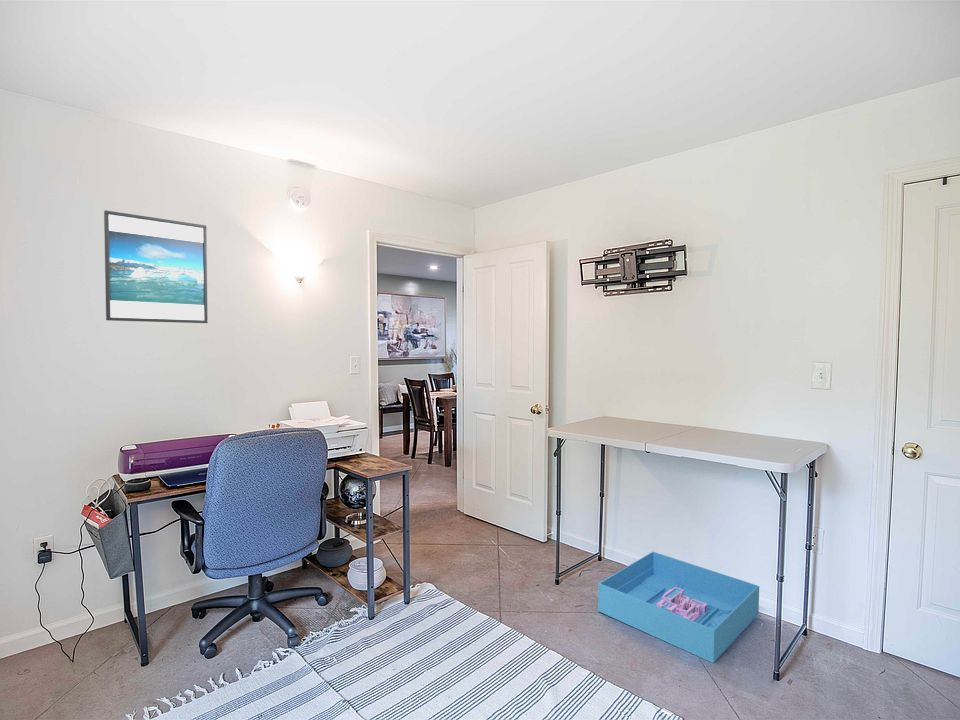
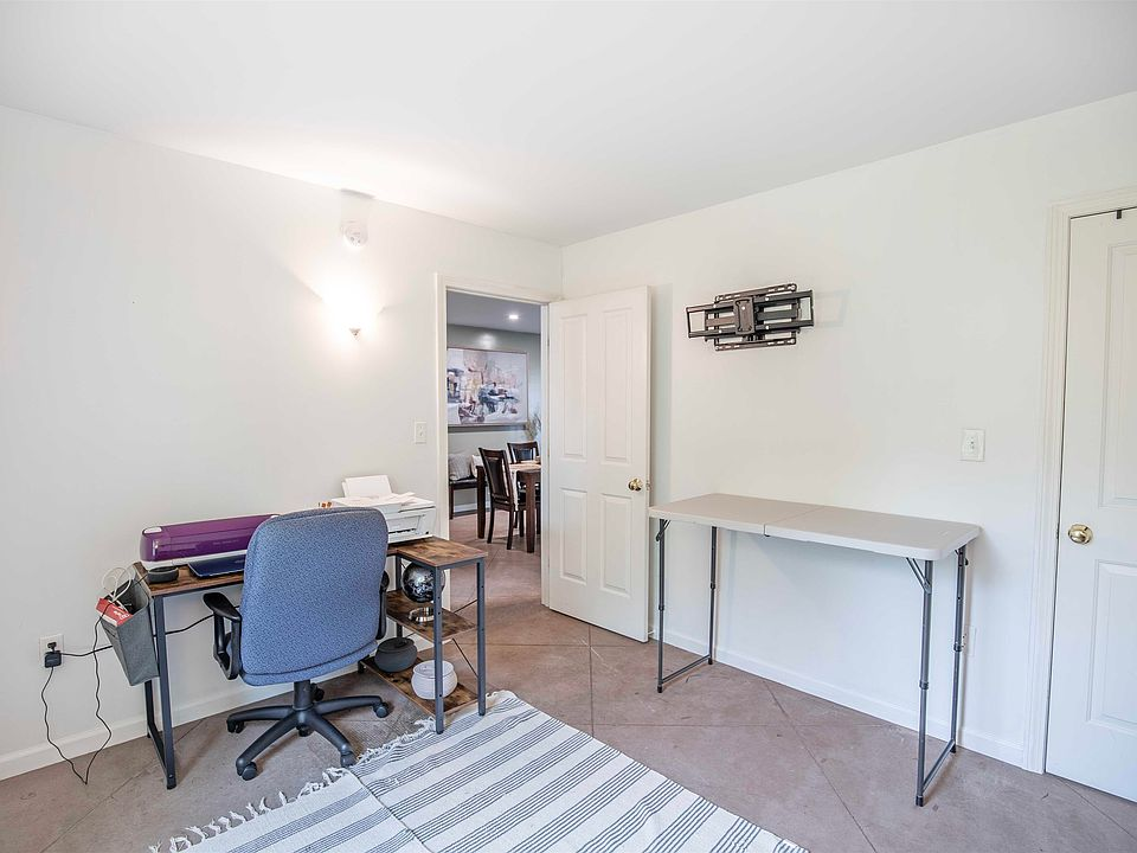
- storage bin (678, 598)
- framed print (159, 270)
